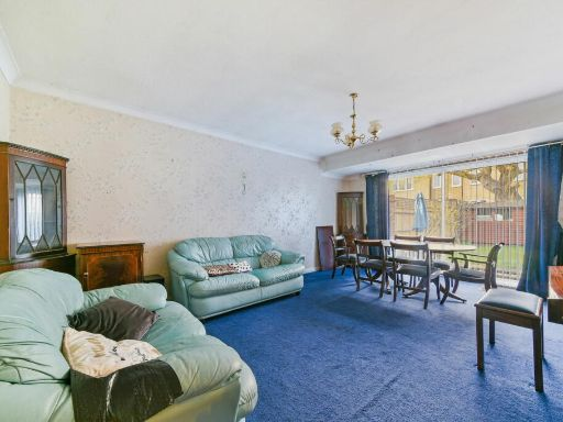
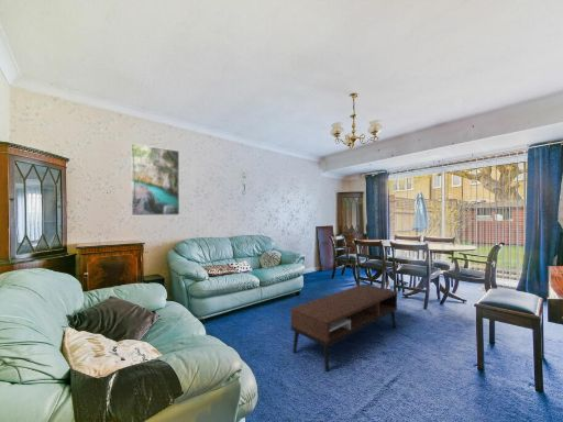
+ coffee table (349, 319)
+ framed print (156, 181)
